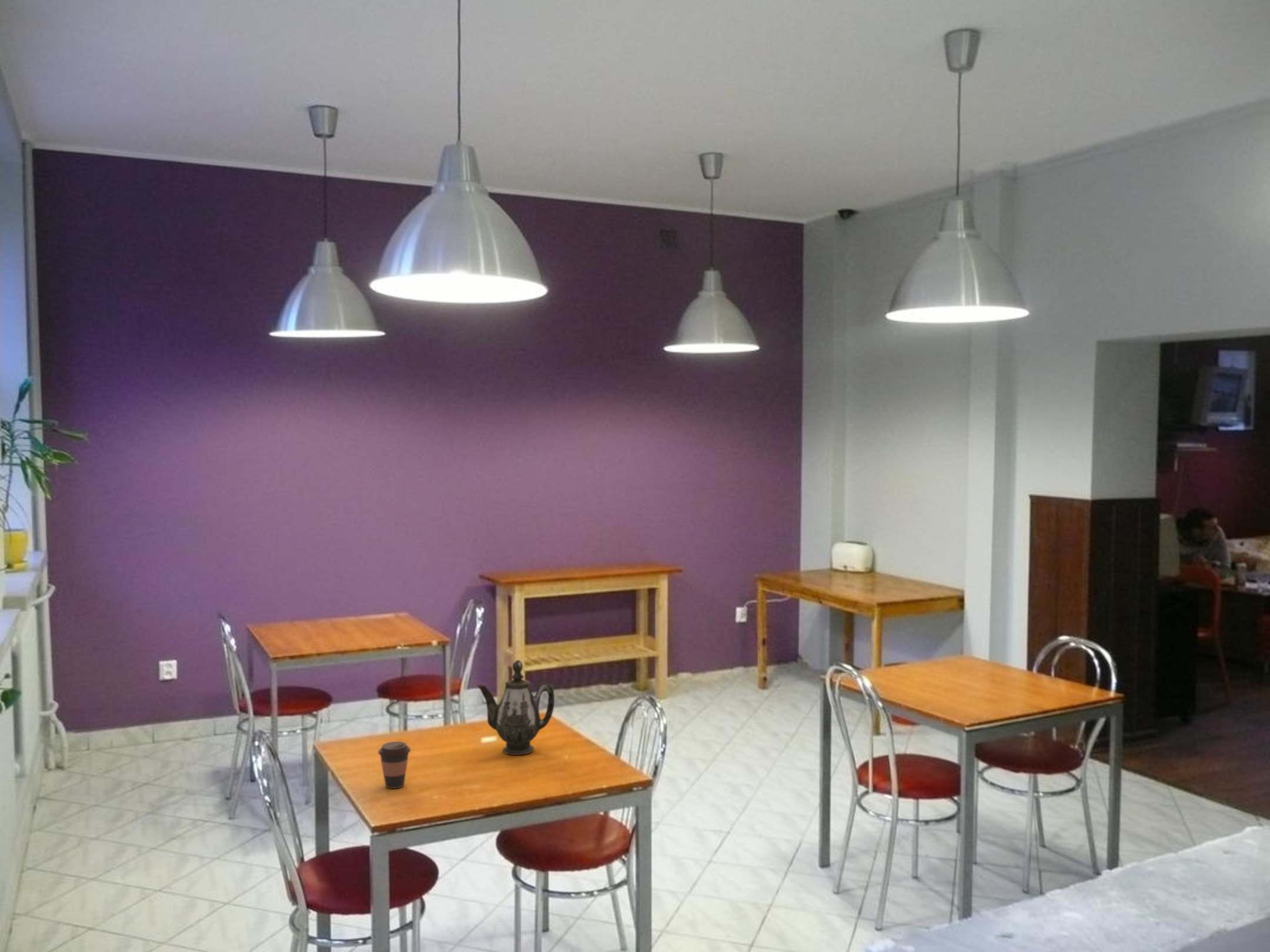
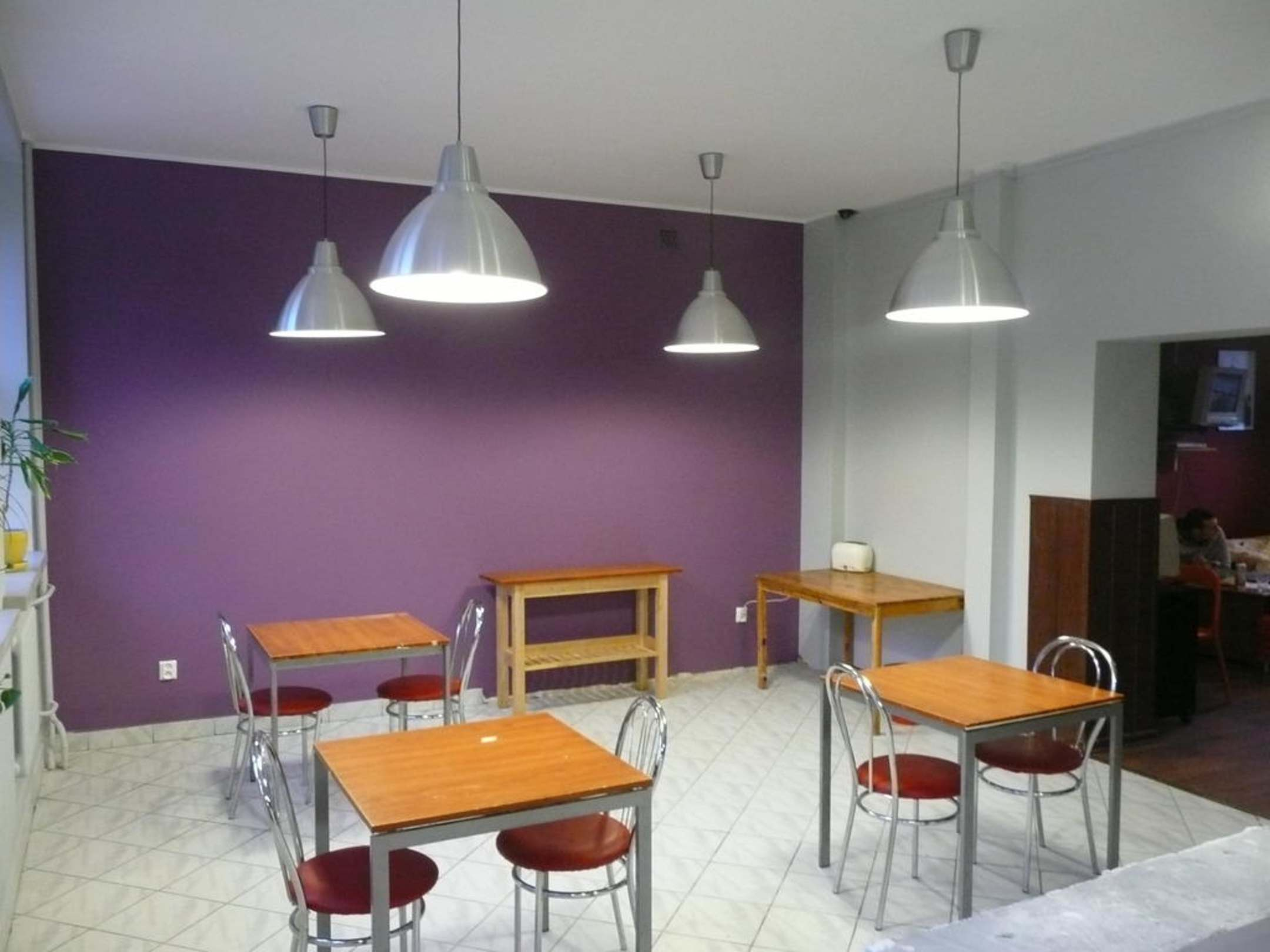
- coffee cup (395, 765)
- teapot (516, 705)
